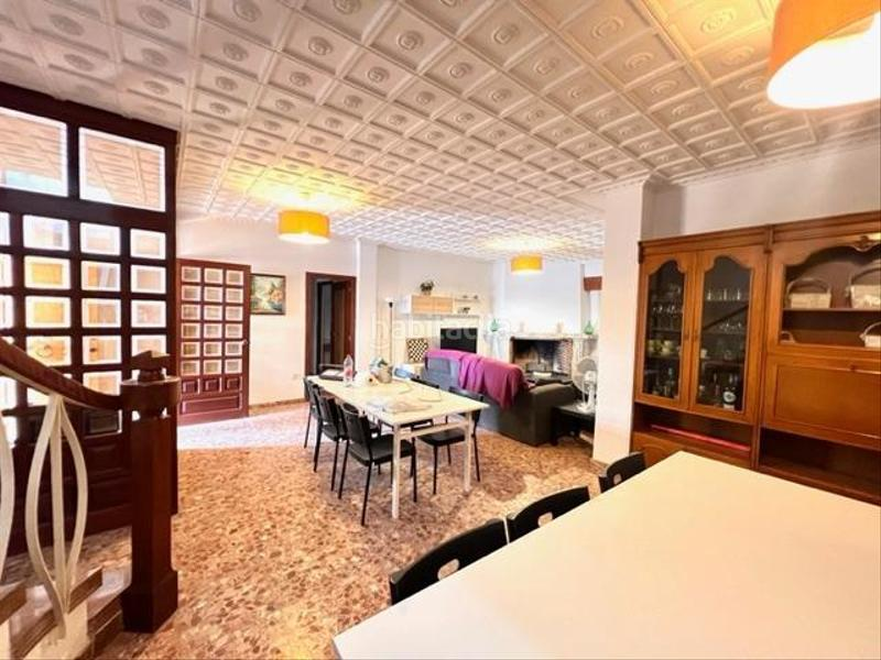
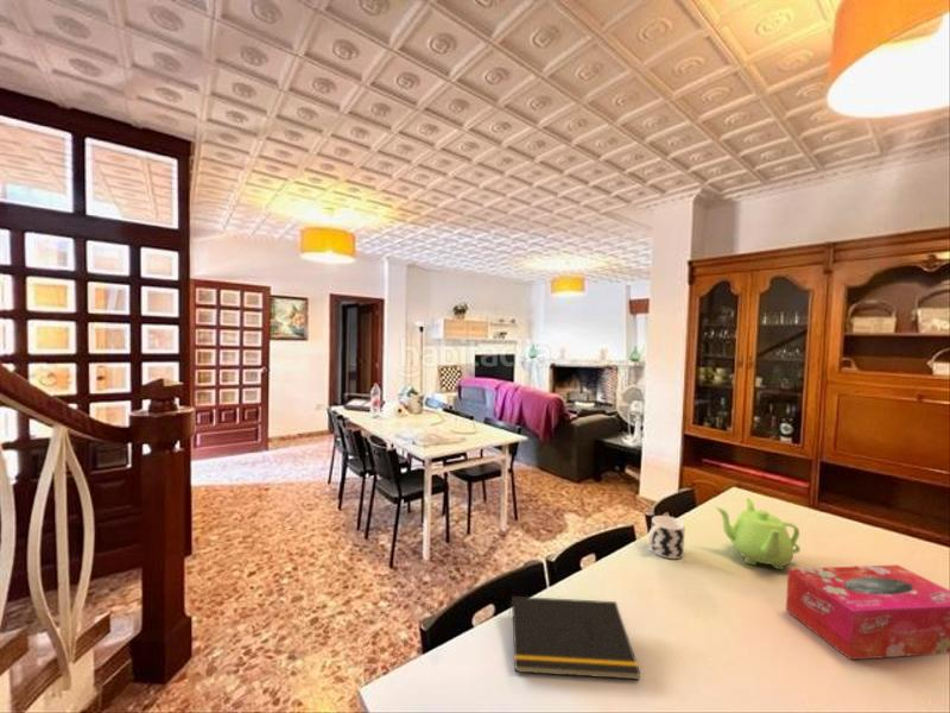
+ notepad (569, 633)
+ teapot (755, 534)
+ cup (664, 537)
+ tissue box (875, 607)
